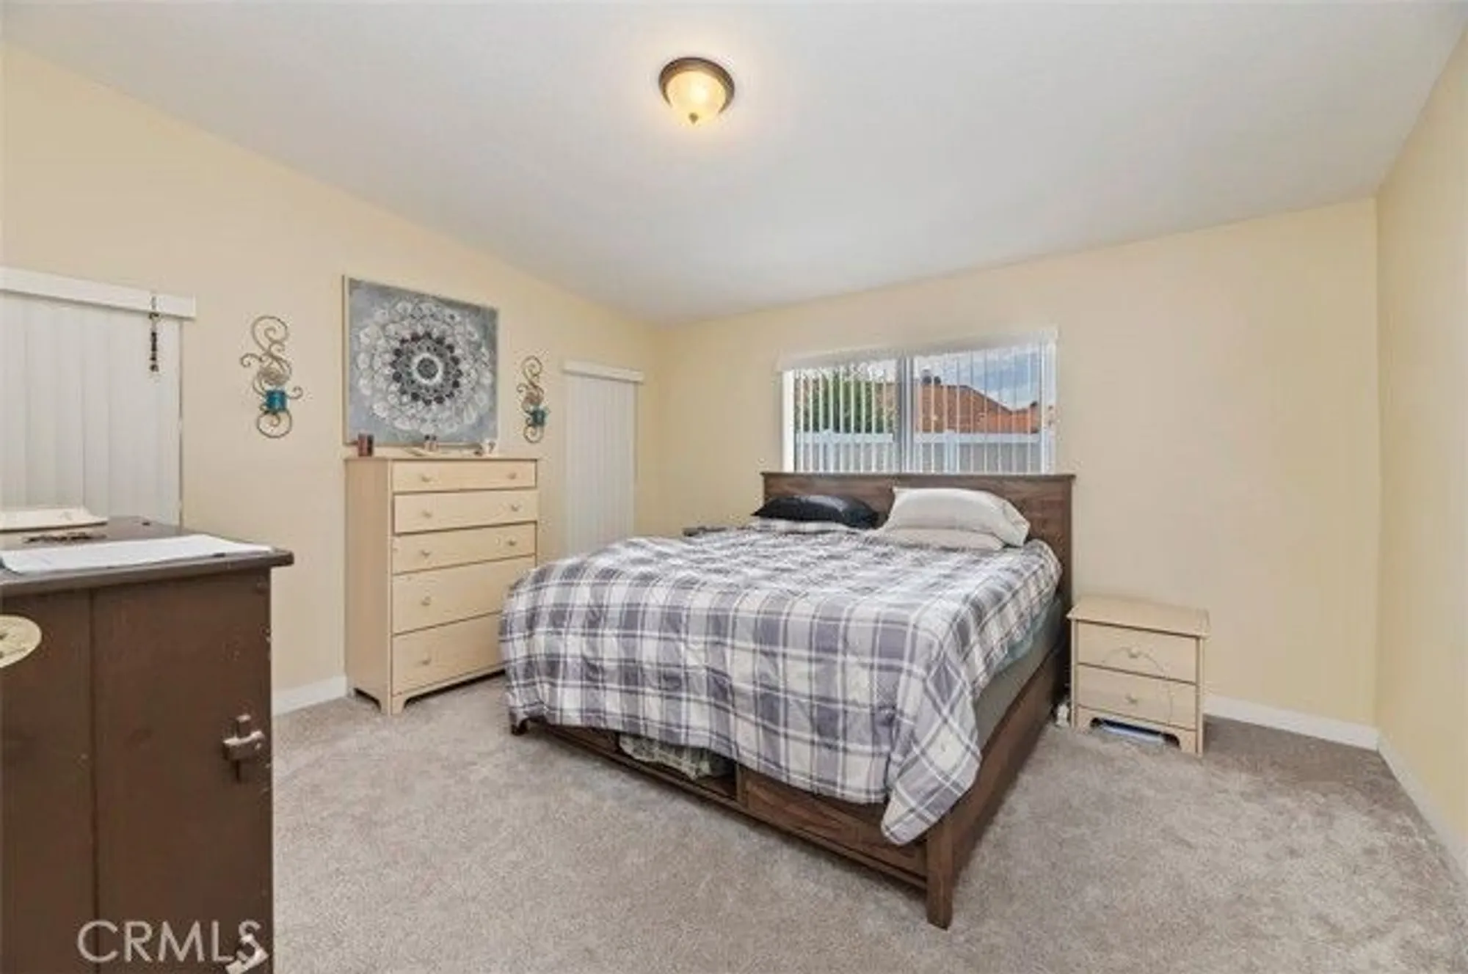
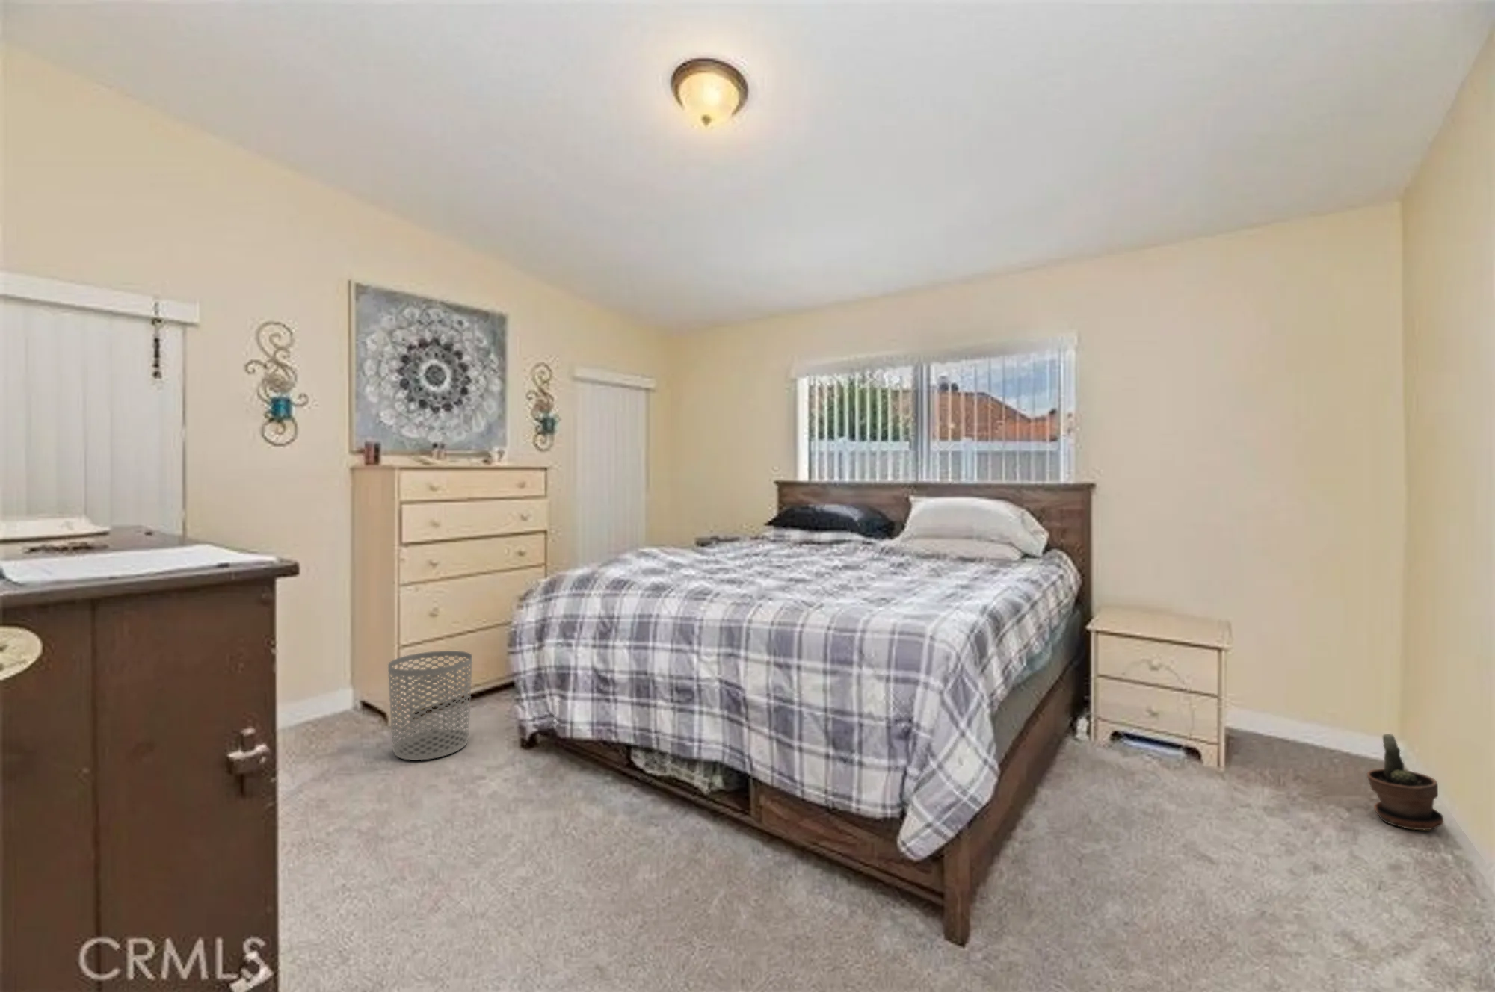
+ potted plant (1404, 781)
+ waste bin (431, 704)
